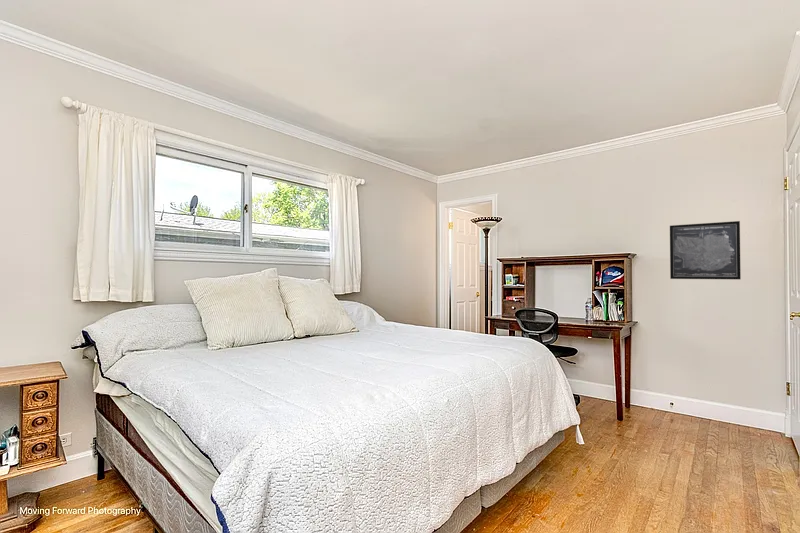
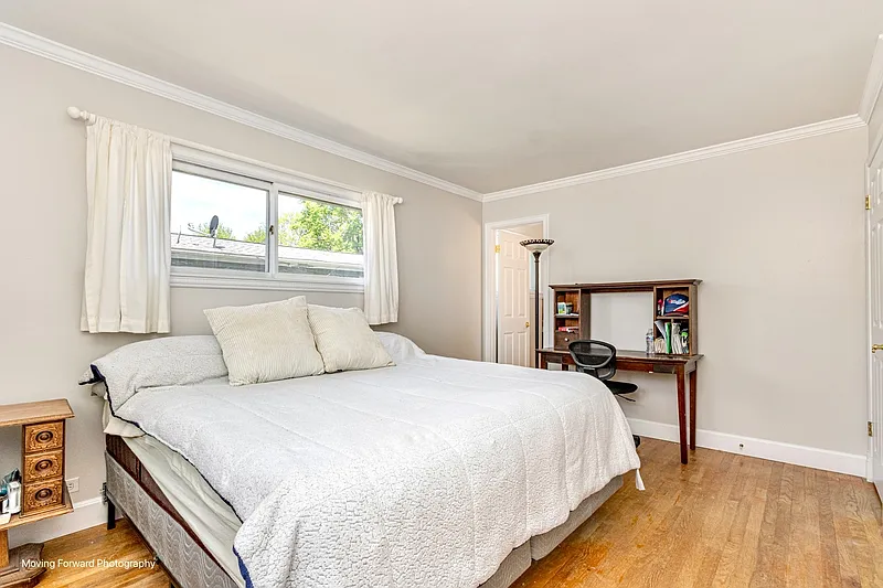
- wall art (703, 251)
